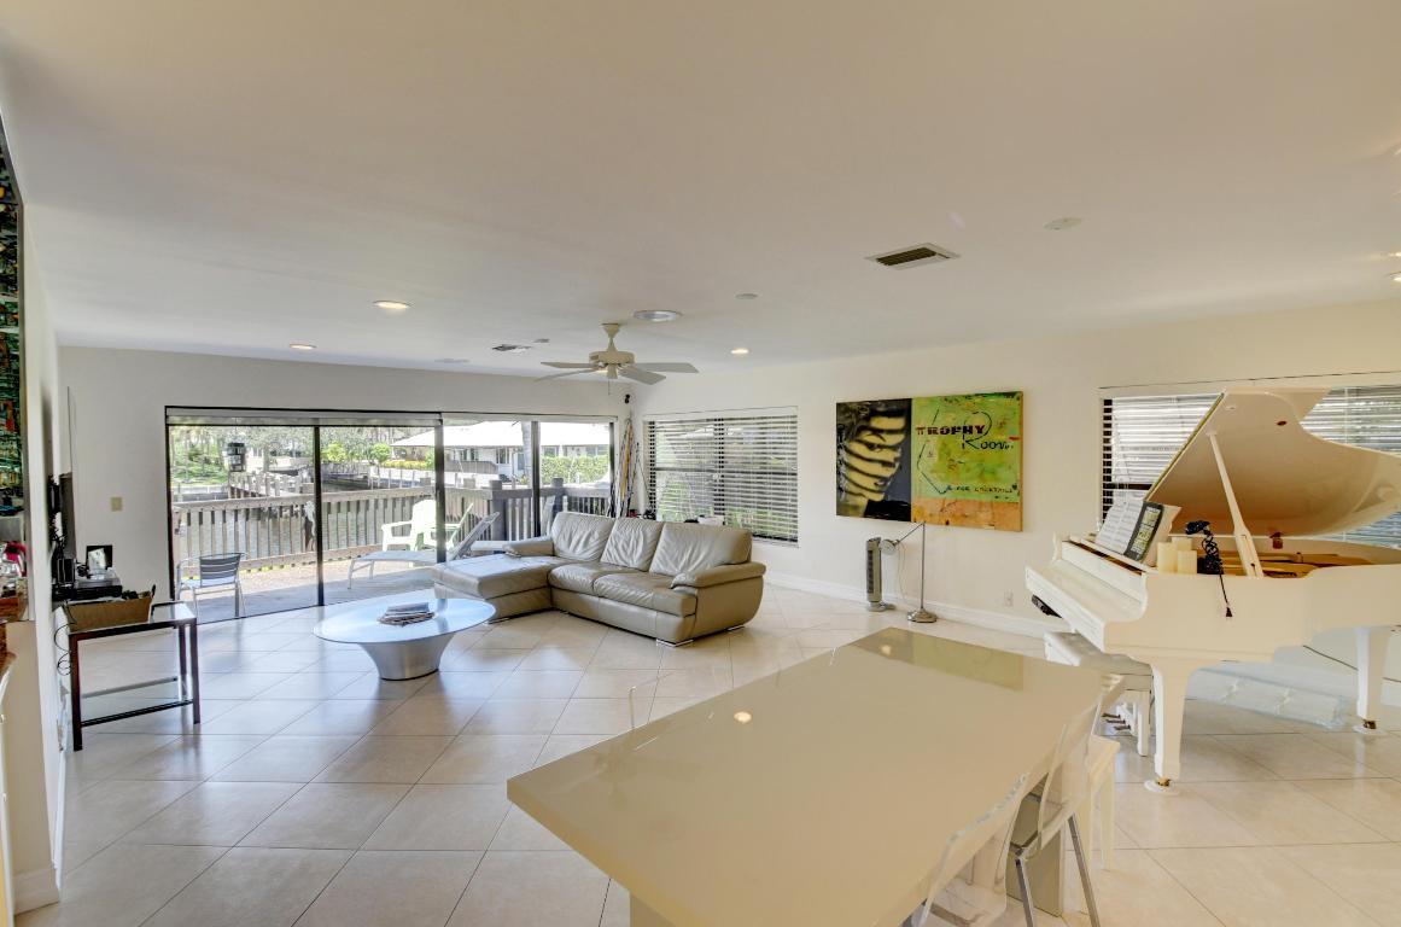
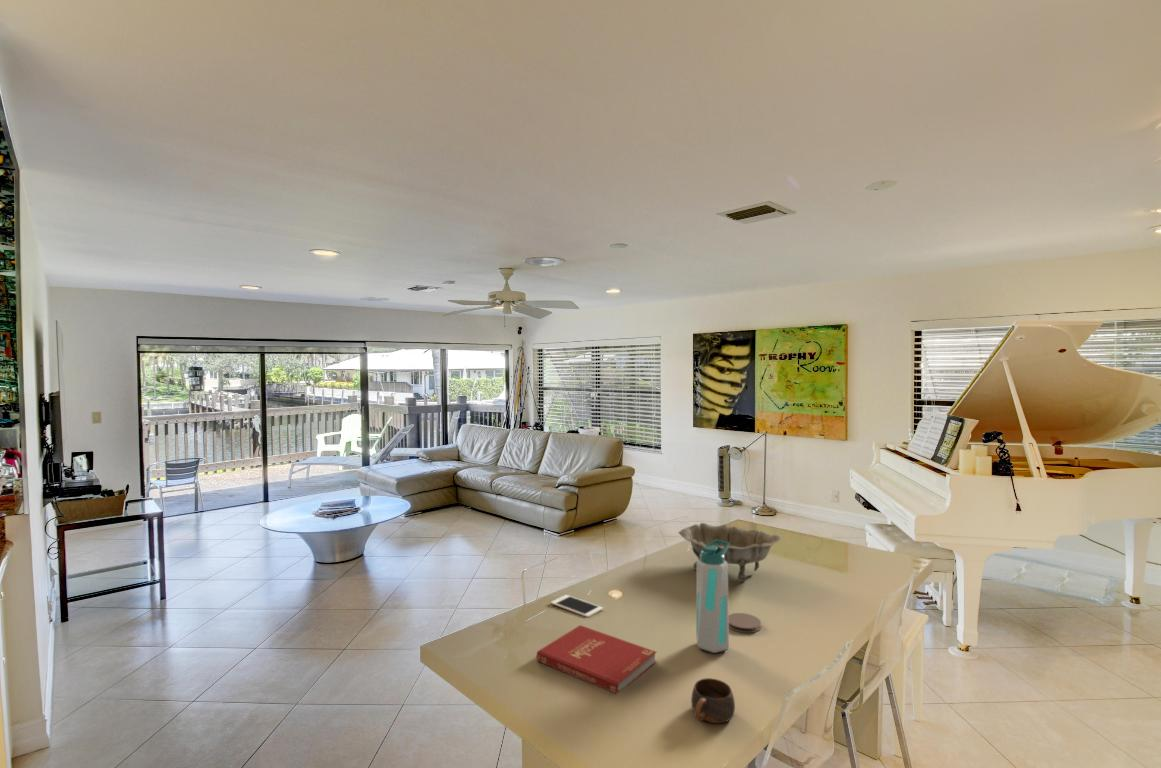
+ cell phone (576, 605)
+ book (596, 656)
+ cup (708, 702)
+ water bottle (713, 594)
+ coaster (743, 622)
+ decorative bowl (727, 550)
